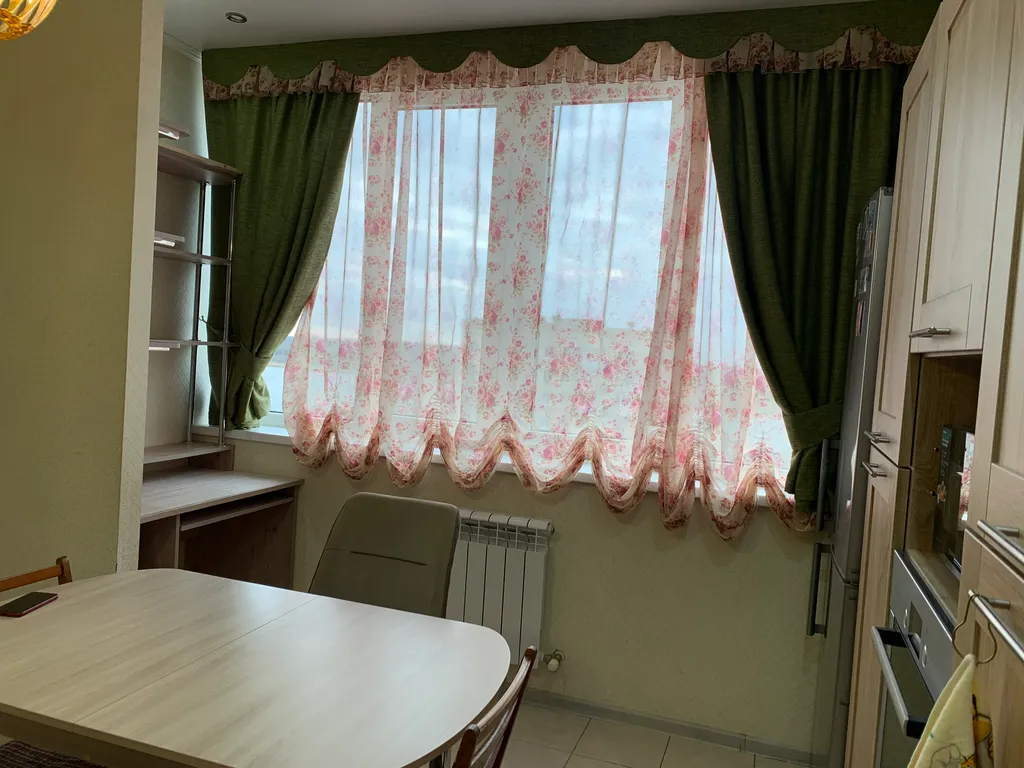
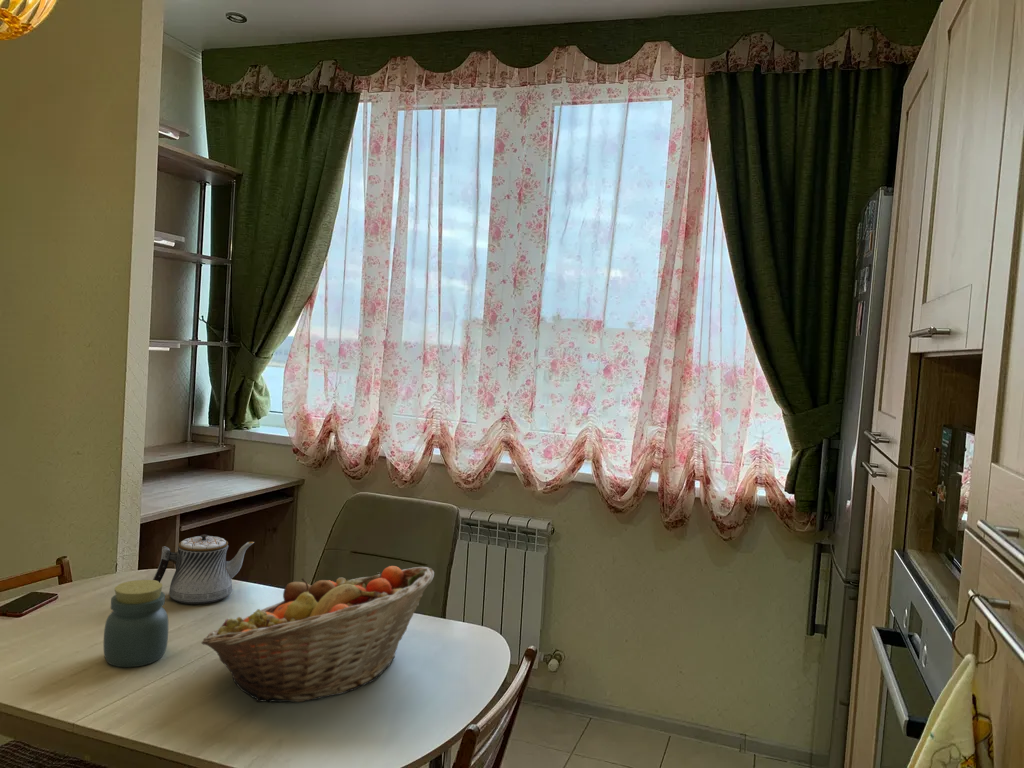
+ jar (137, 621)
+ fruit basket (327, 620)
+ teapot (204, 565)
